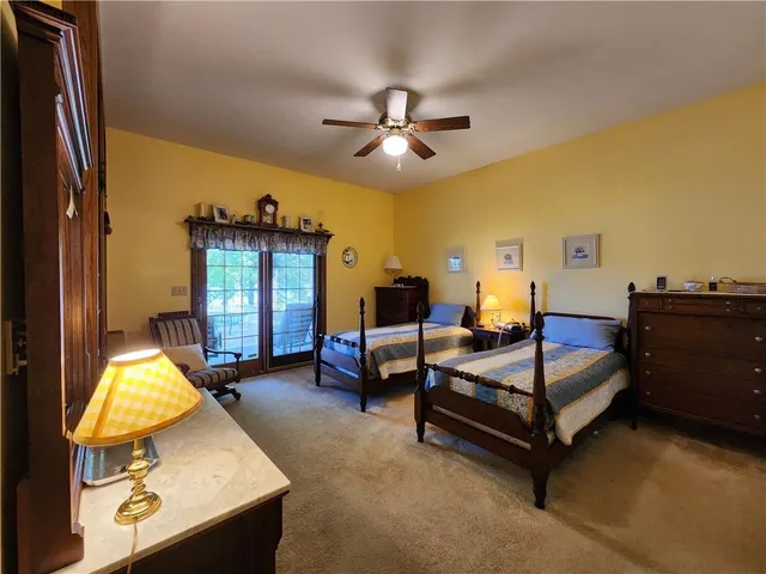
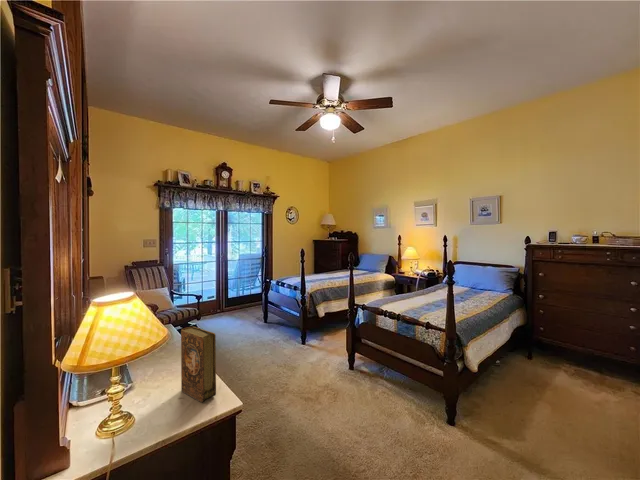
+ book (197, 362)
